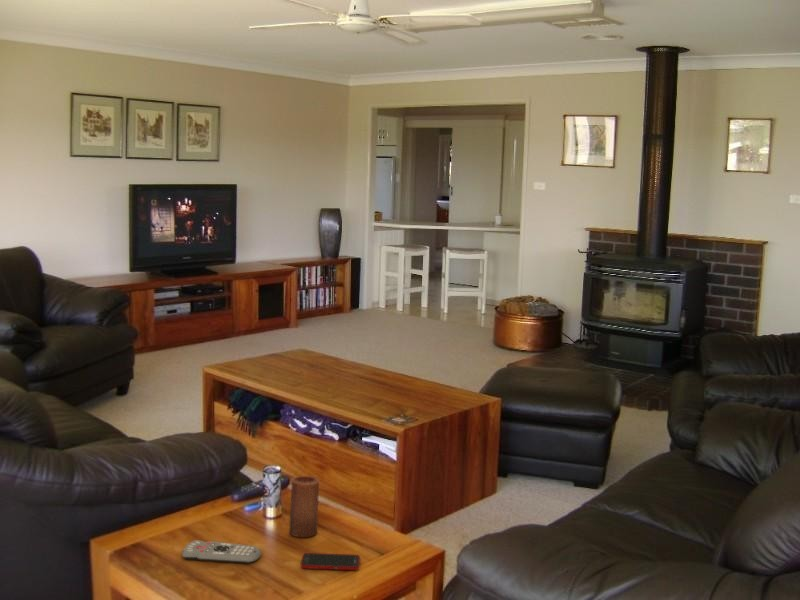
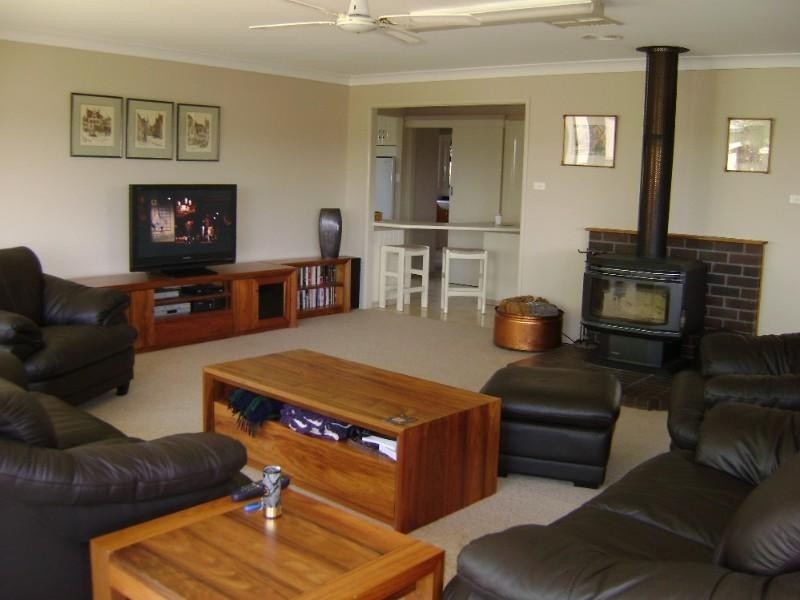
- remote control (222, 552)
- candle (304, 506)
- cell phone (330, 561)
